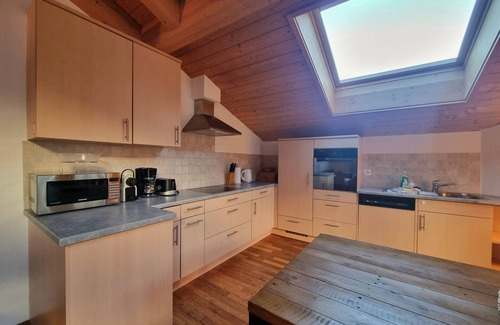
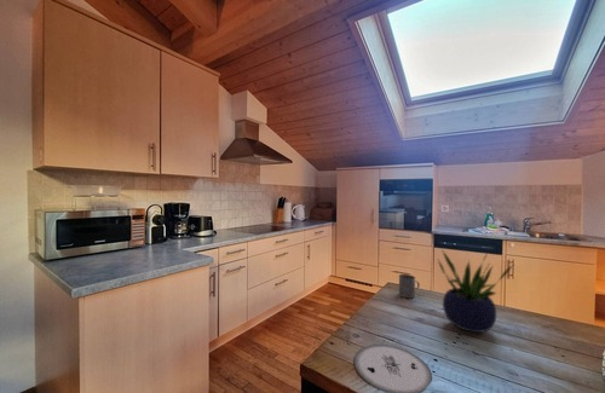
+ mug (409, 287)
+ potted plant (472, 291)
+ plate (391, 365)
